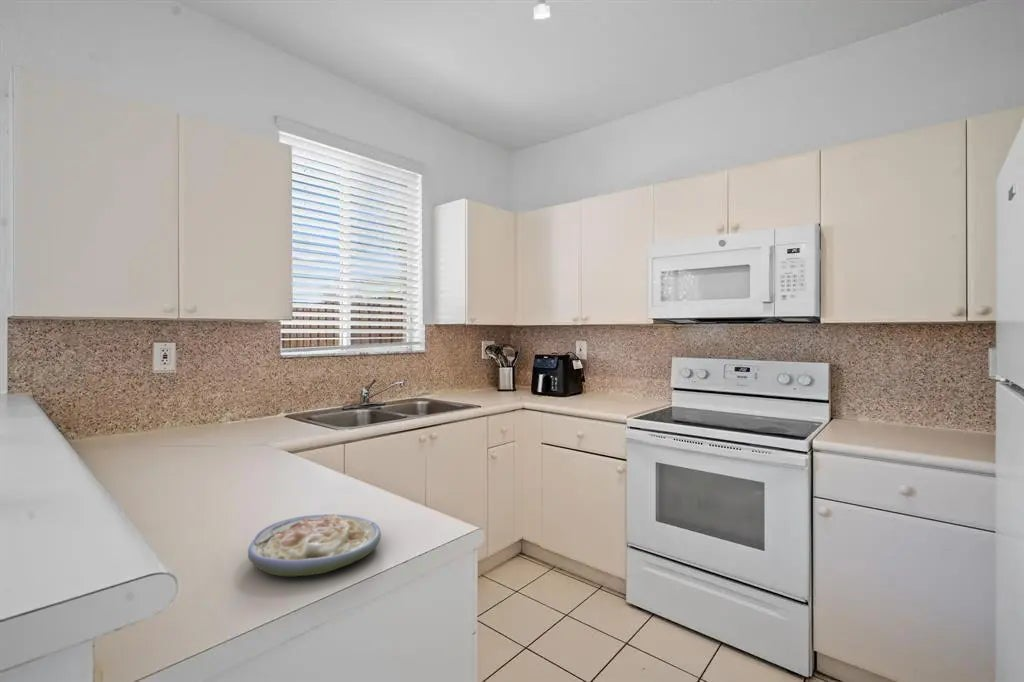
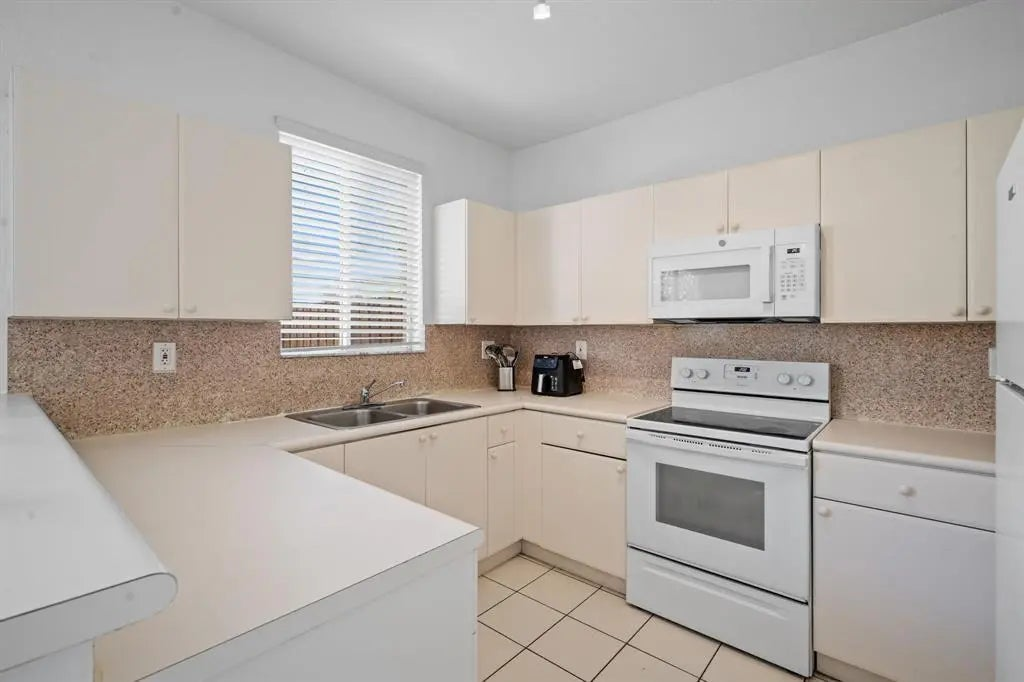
- soup (317, 538)
